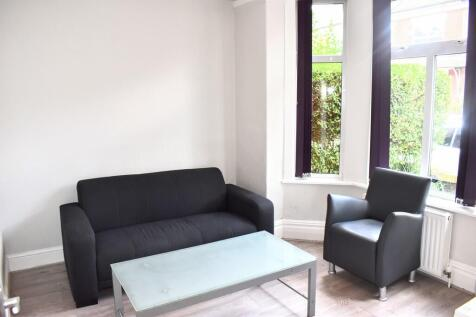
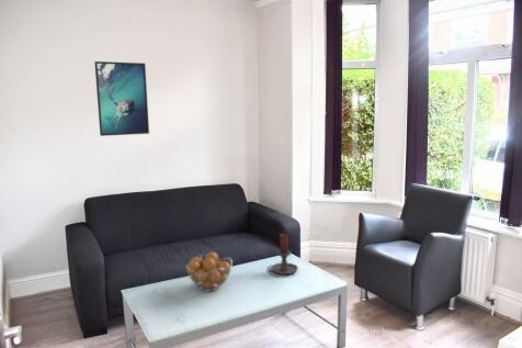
+ candle holder (281, 252)
+ fruit basket (208, 271)
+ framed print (123, 99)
